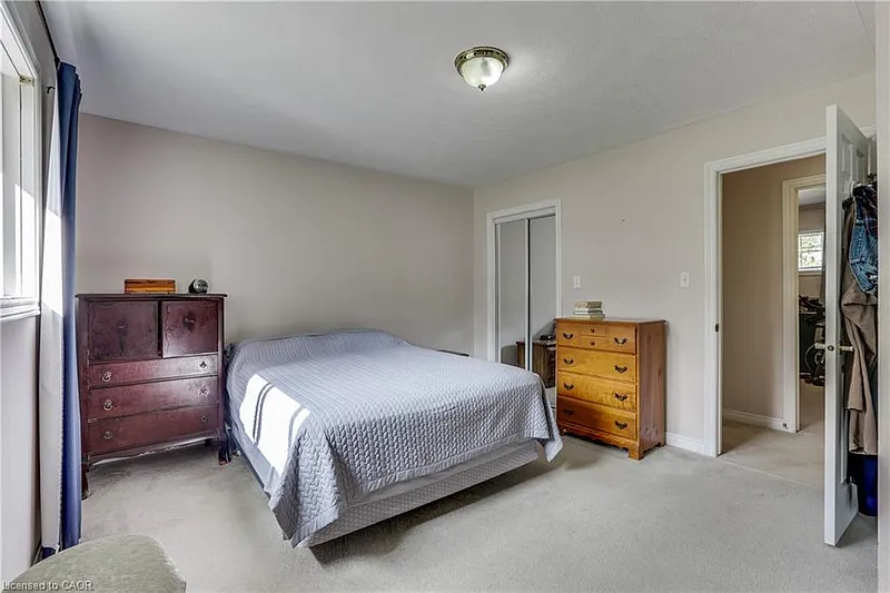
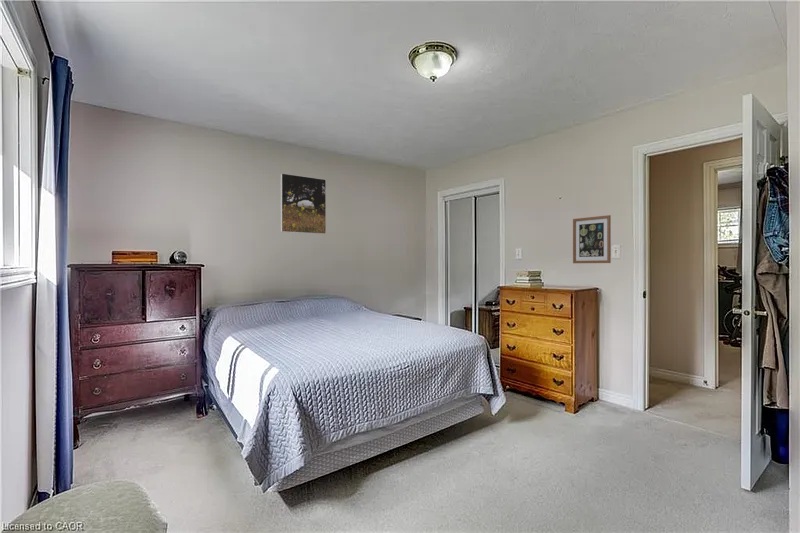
+ wall art (591, 240)
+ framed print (304, 204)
